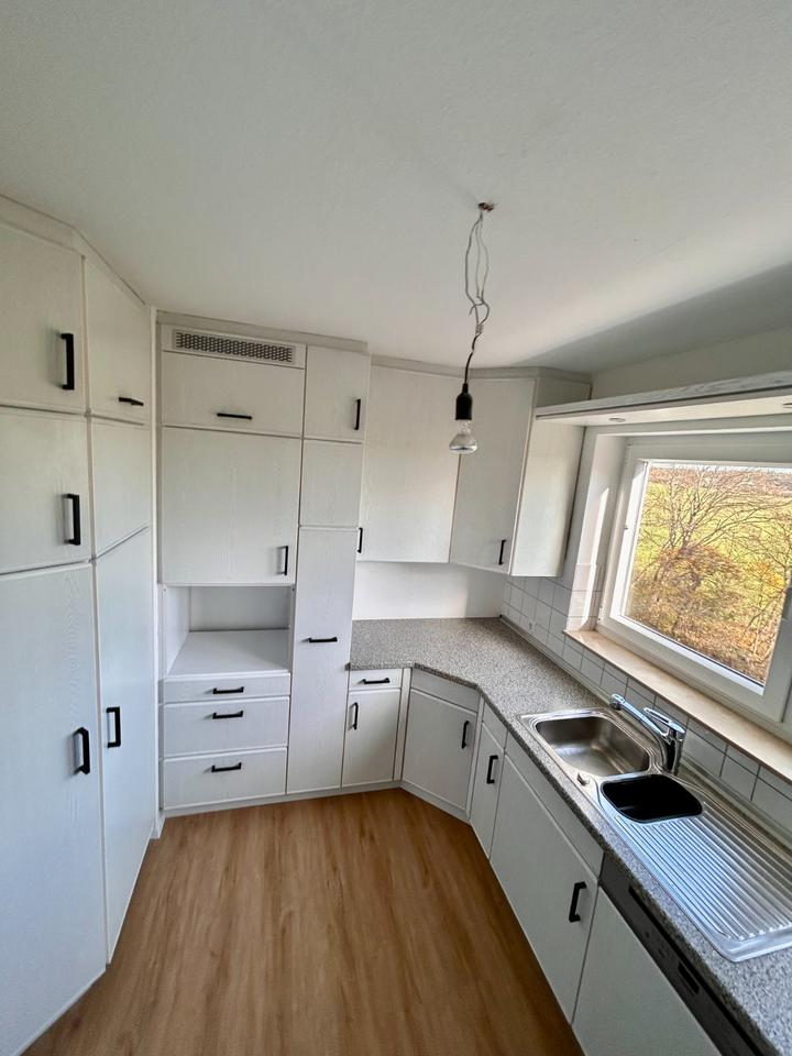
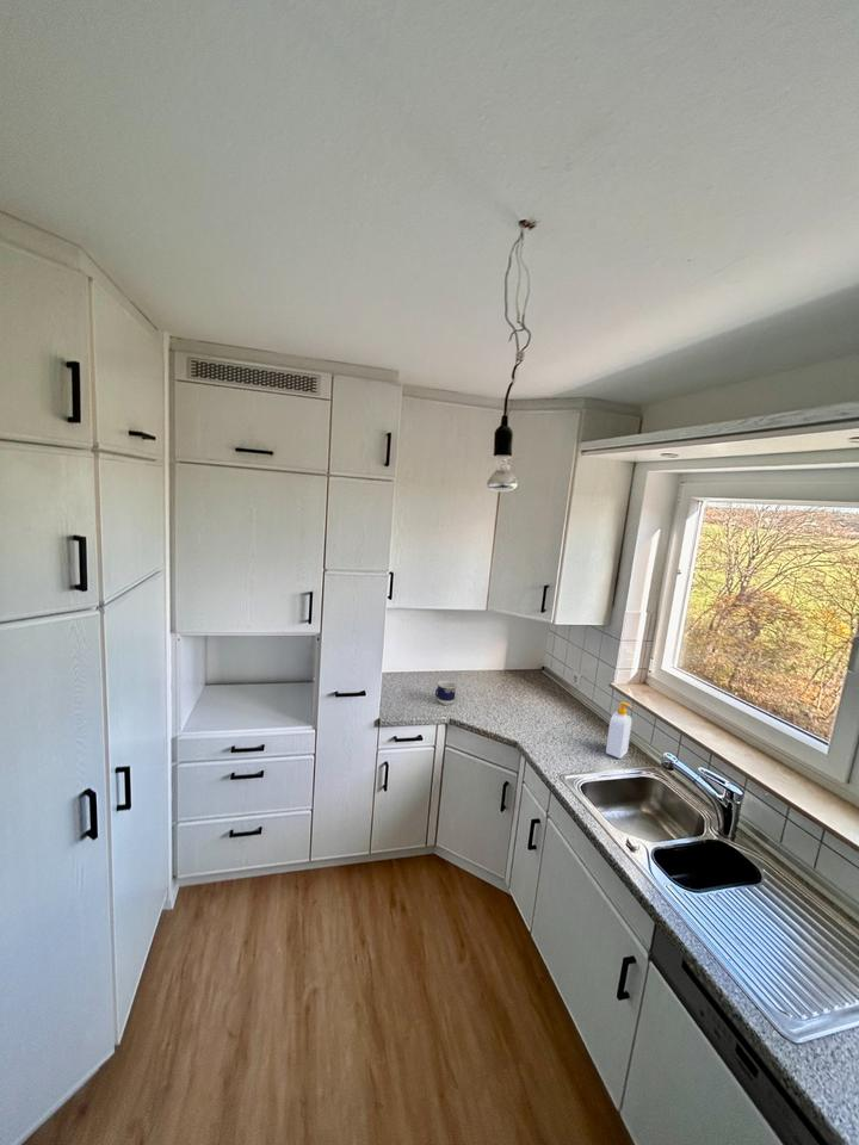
+ soap bottle (620, 728)
+ cup (444, 693)
